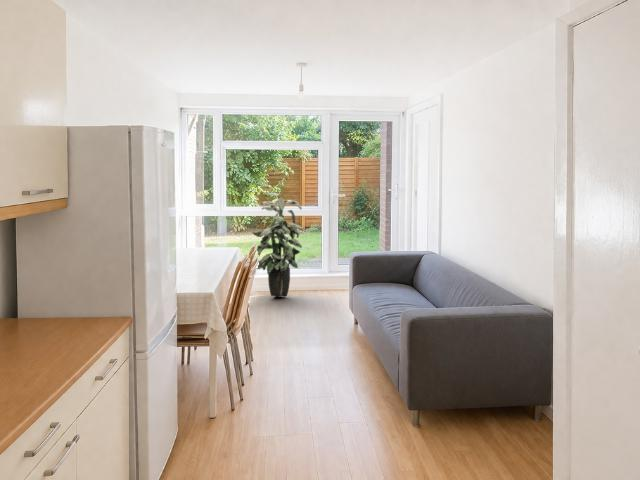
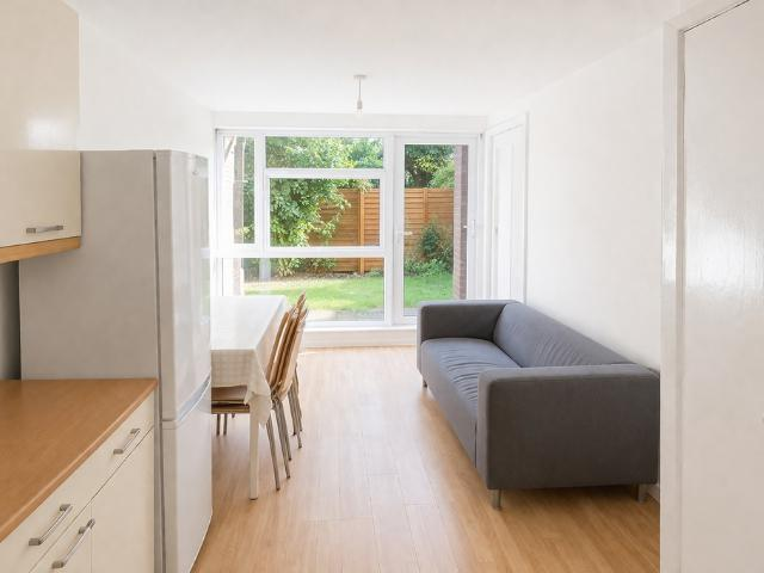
- indoor plant (277, 244)
